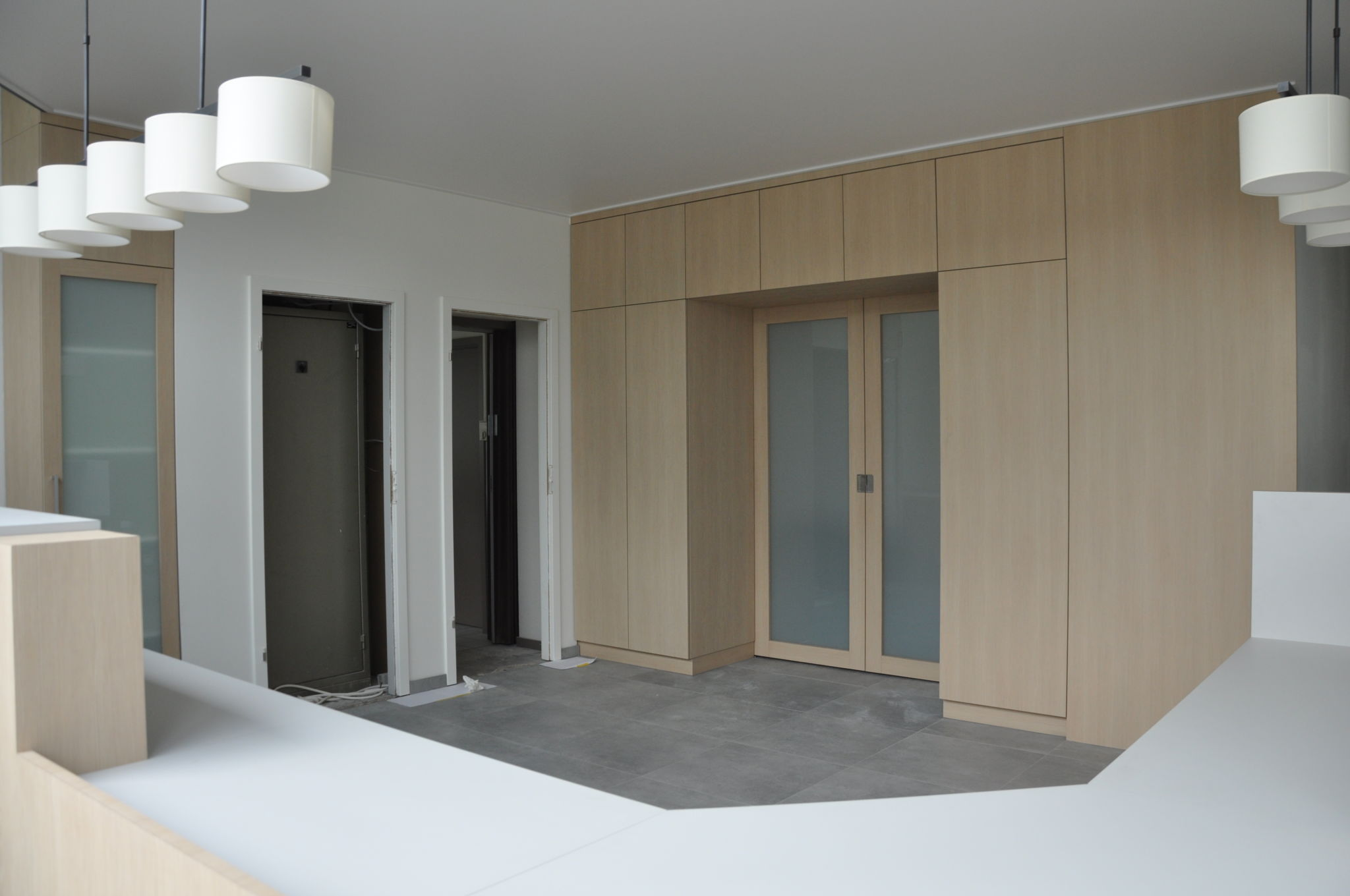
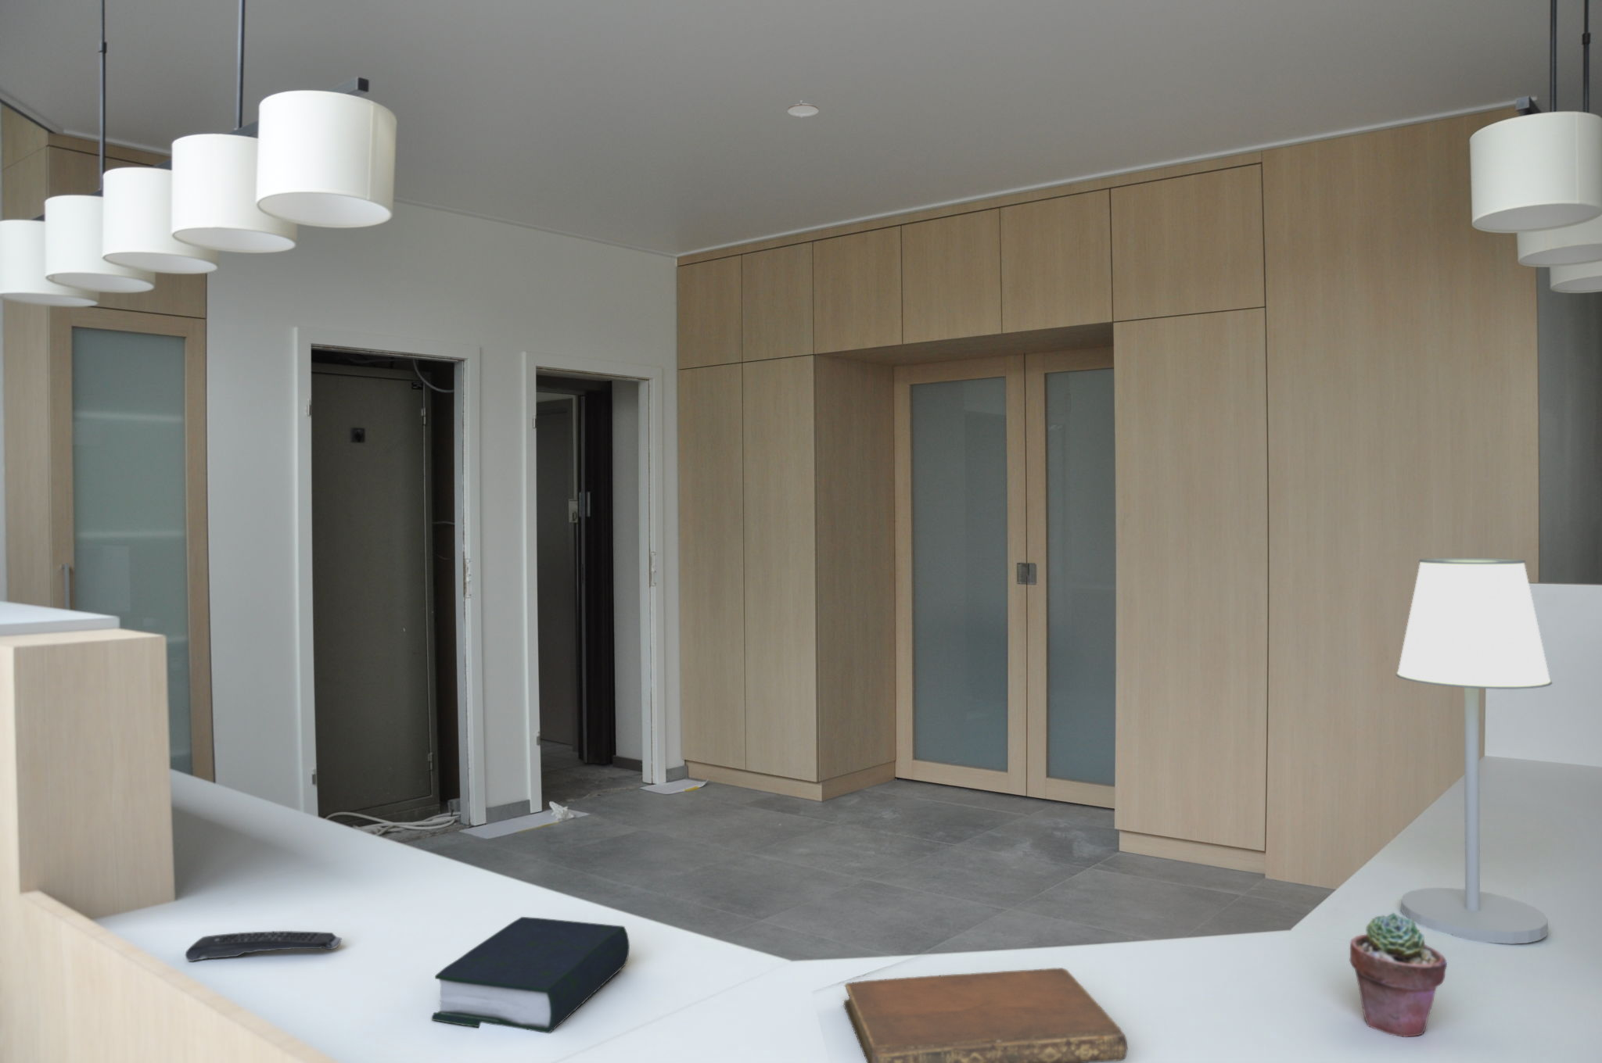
+ notebook (977, 1019)
+ book (536, 970)
+ remote control (267, 943)
+ potted succulent (1397, 972)
+ recessed light (802, 109)
+ table lamp (1471, 740)
